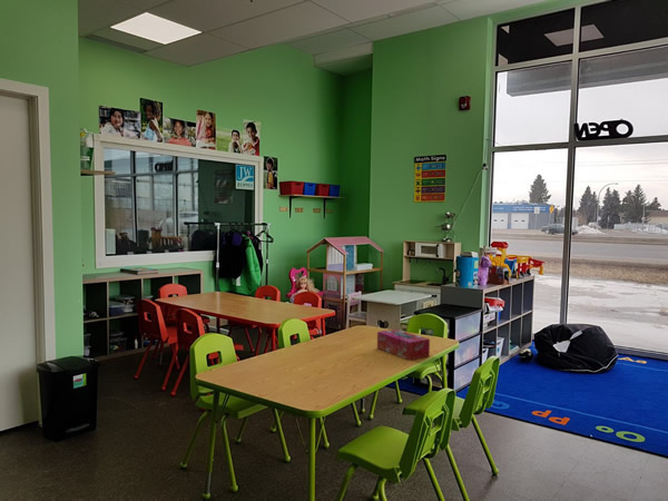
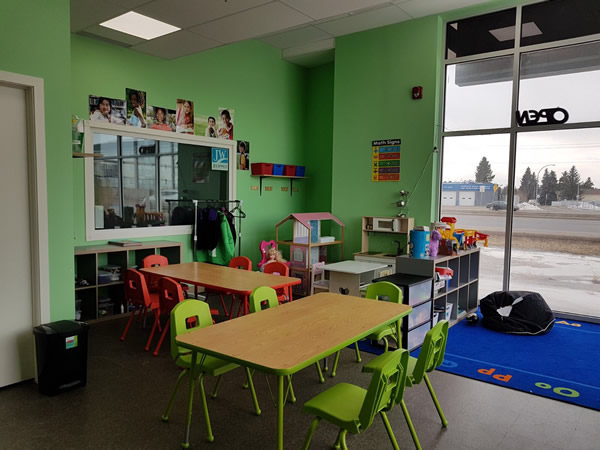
- tissue box (402, 343)
